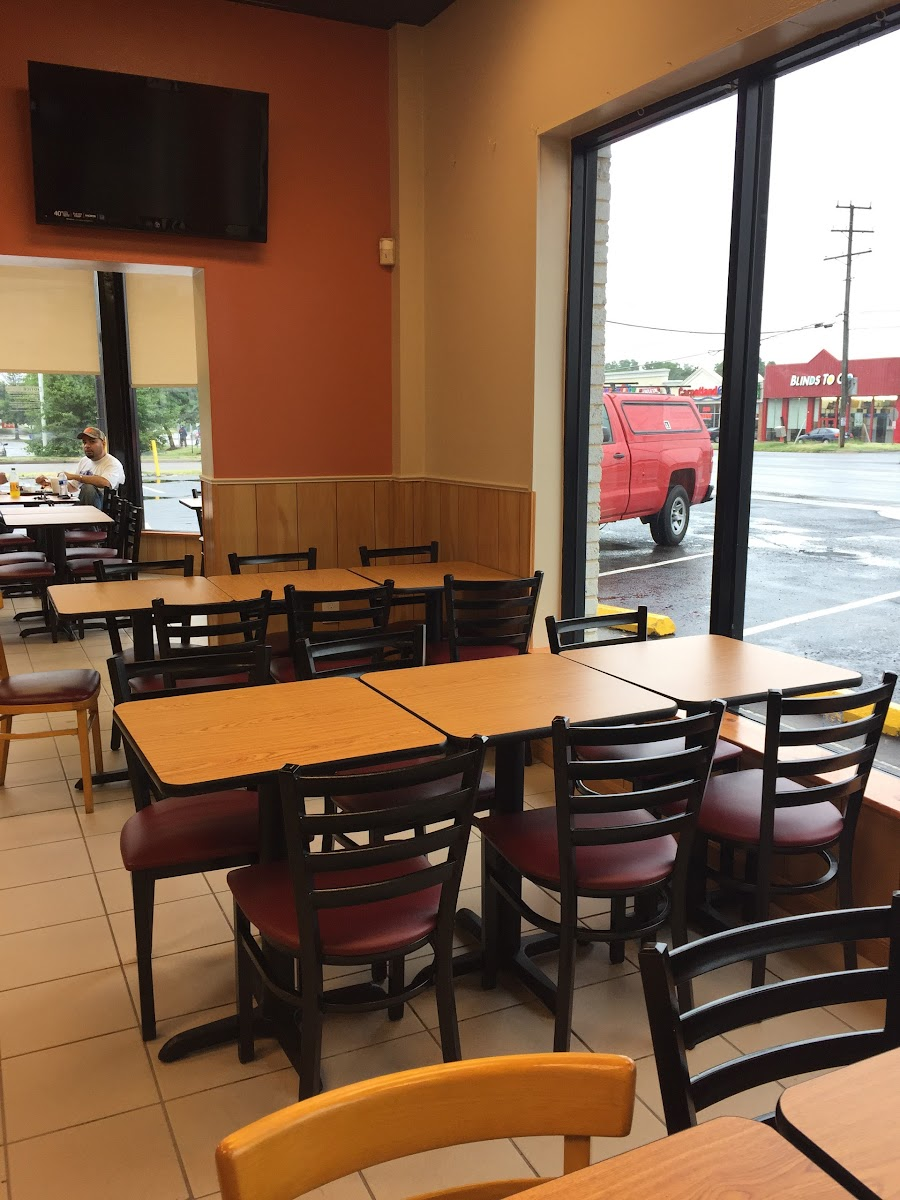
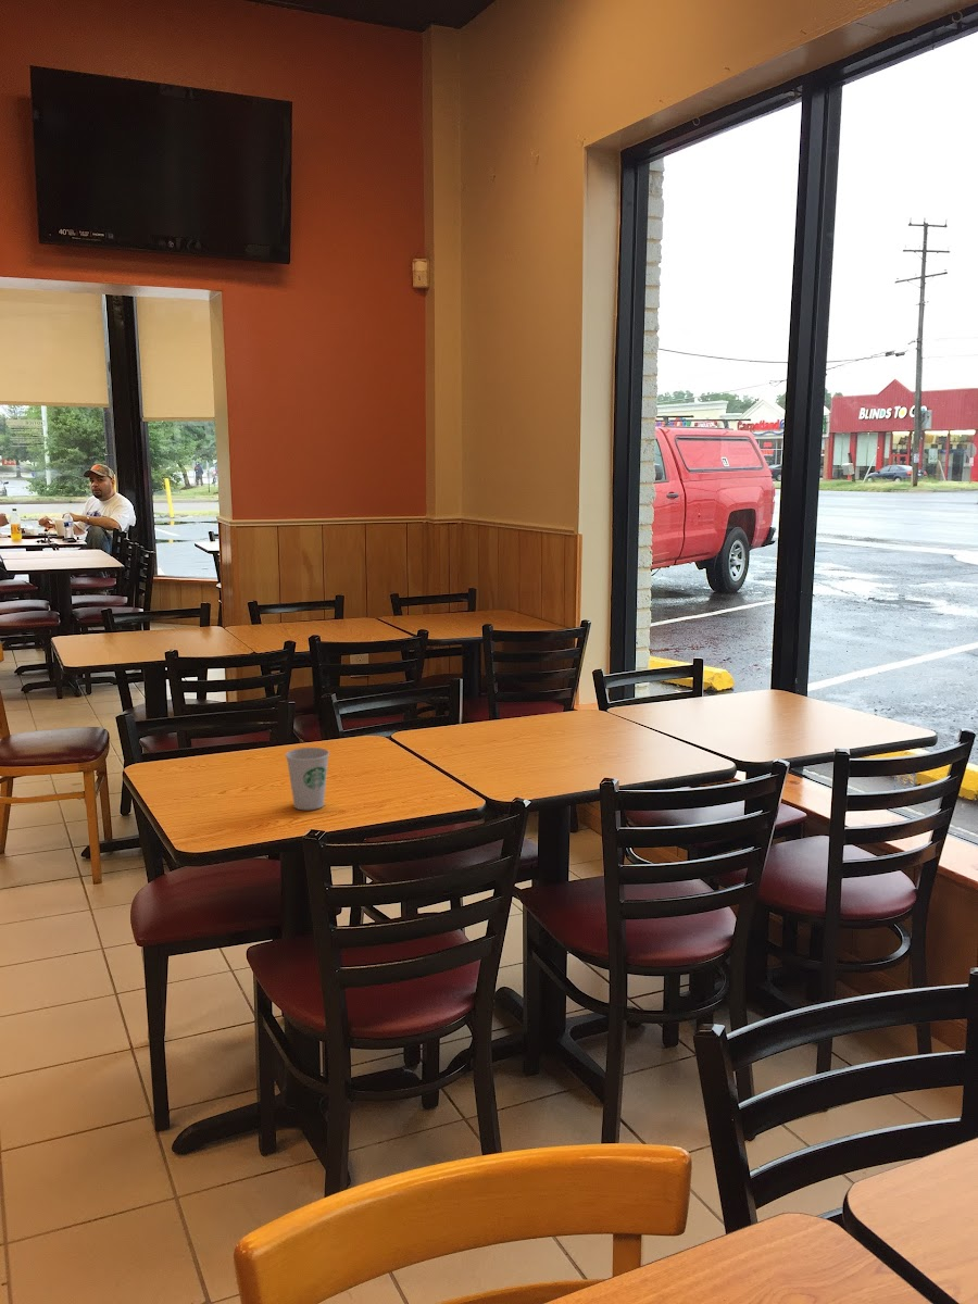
+ paper cup (308, 779)
